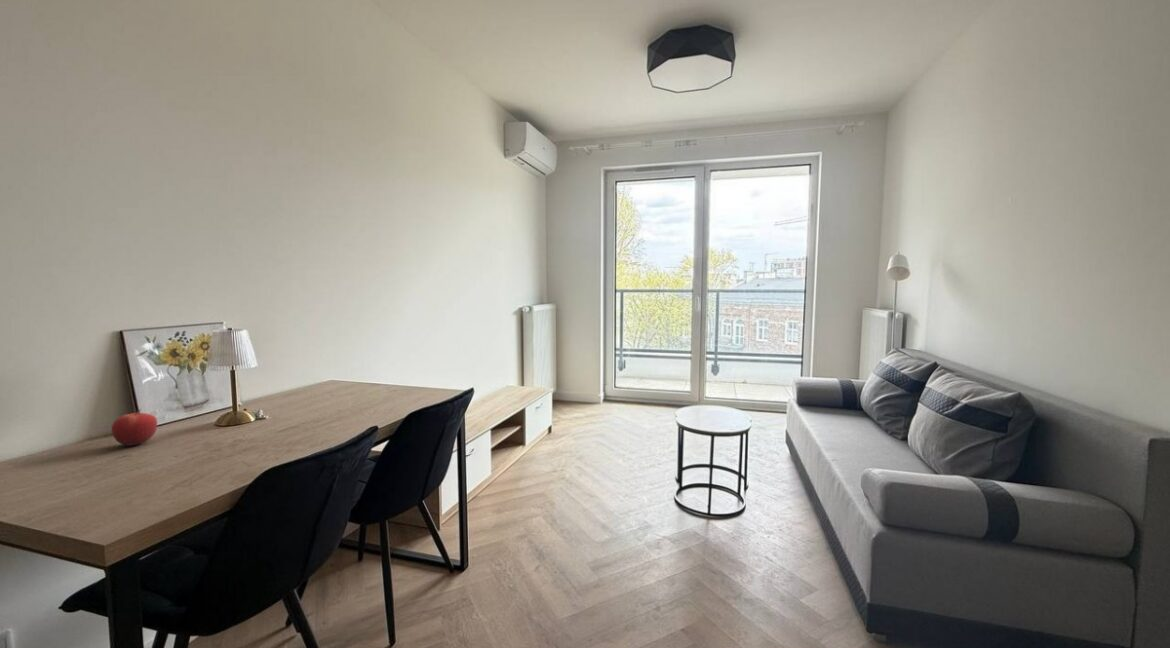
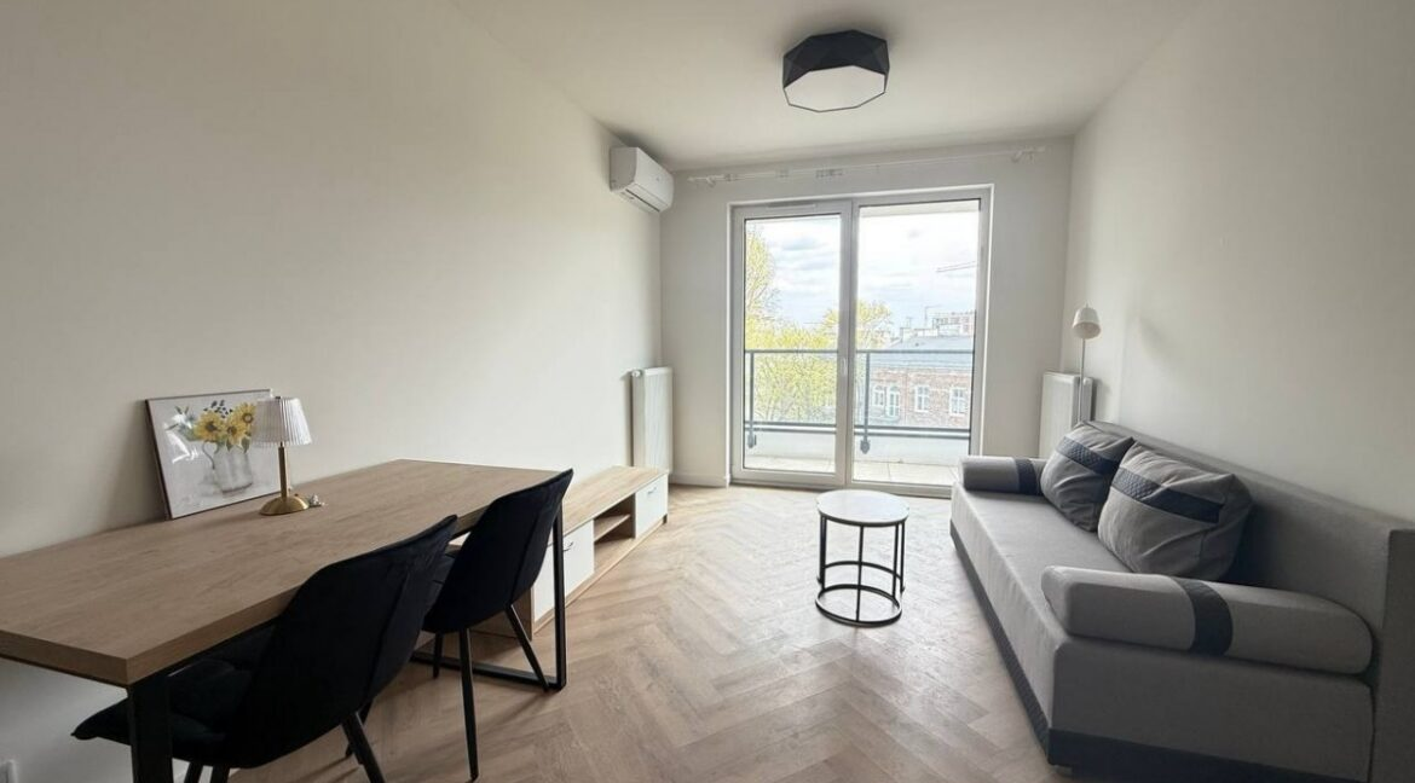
- fruit (135, 427)
